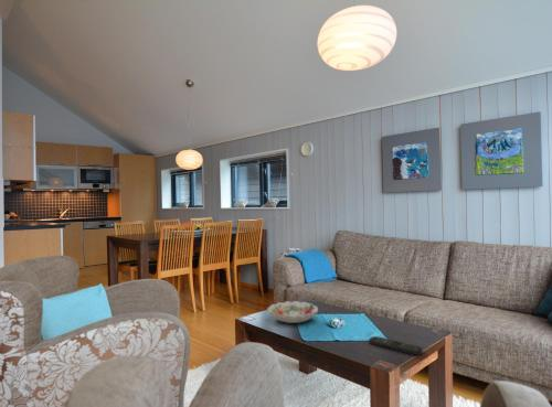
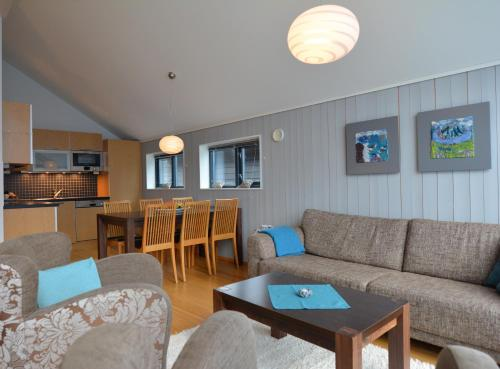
- remote control (394, 344)
- decorative bowl (293, 313)
